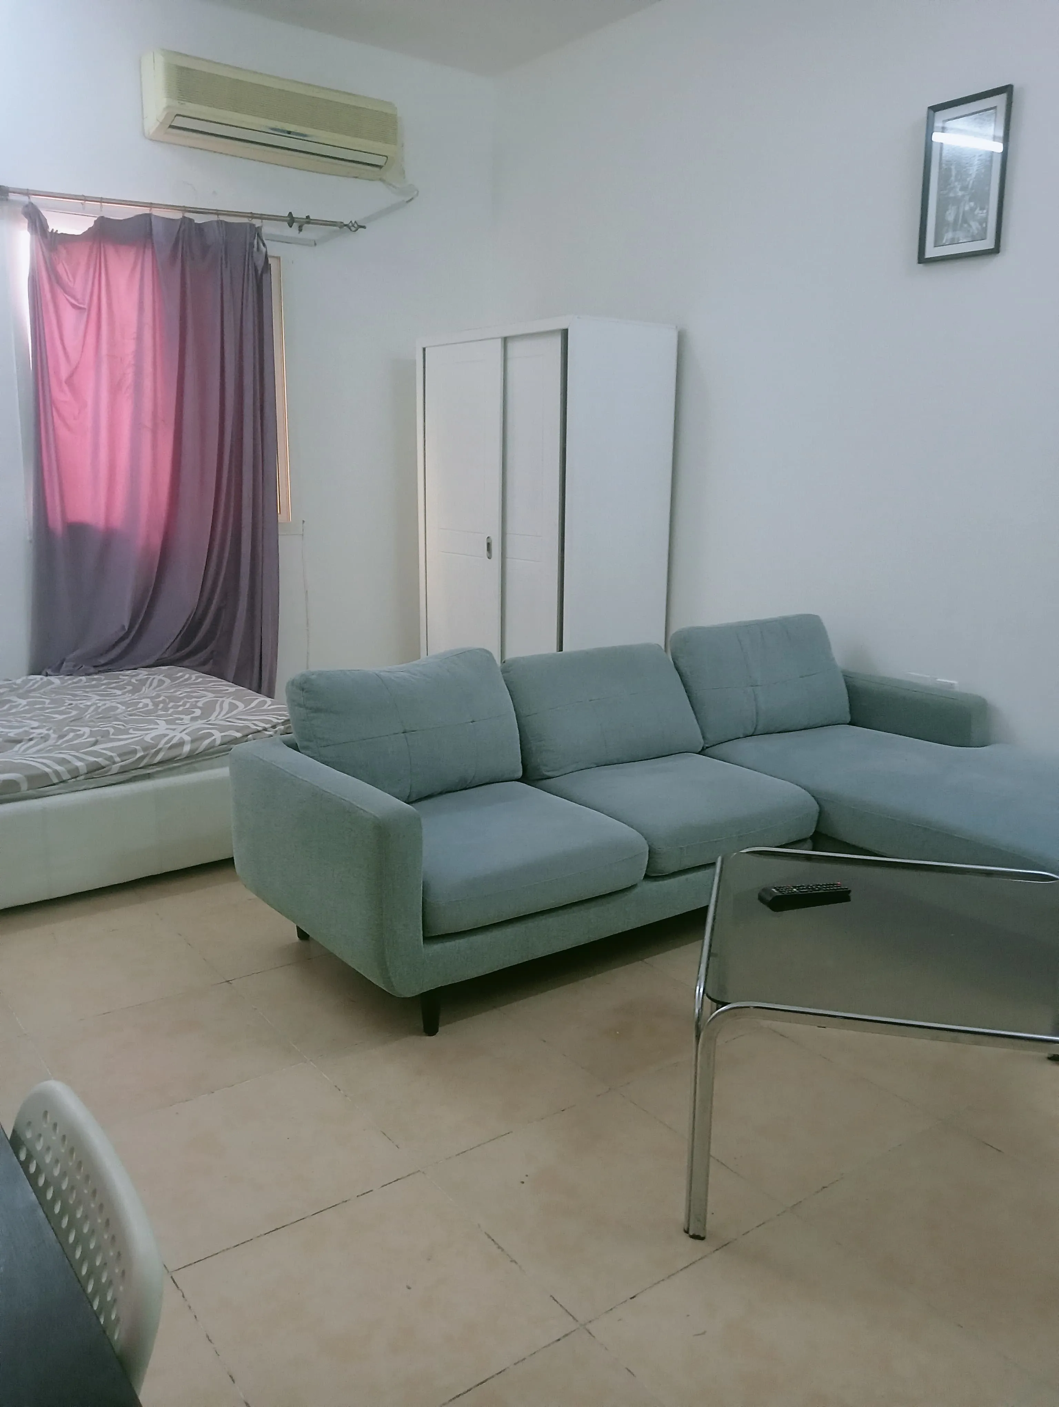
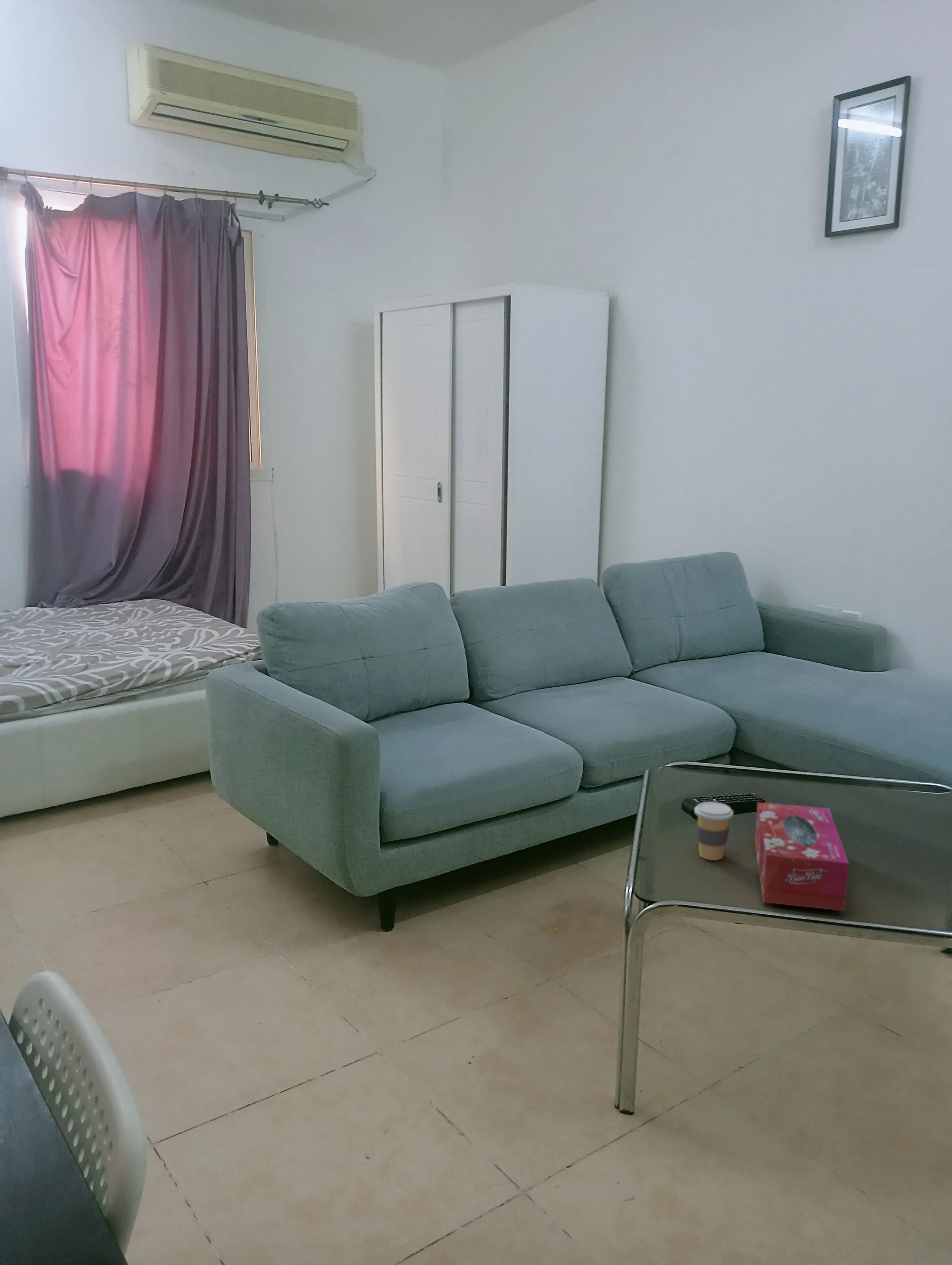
+ tissue box (798, 853)
+ coffee cup (712, 832)
